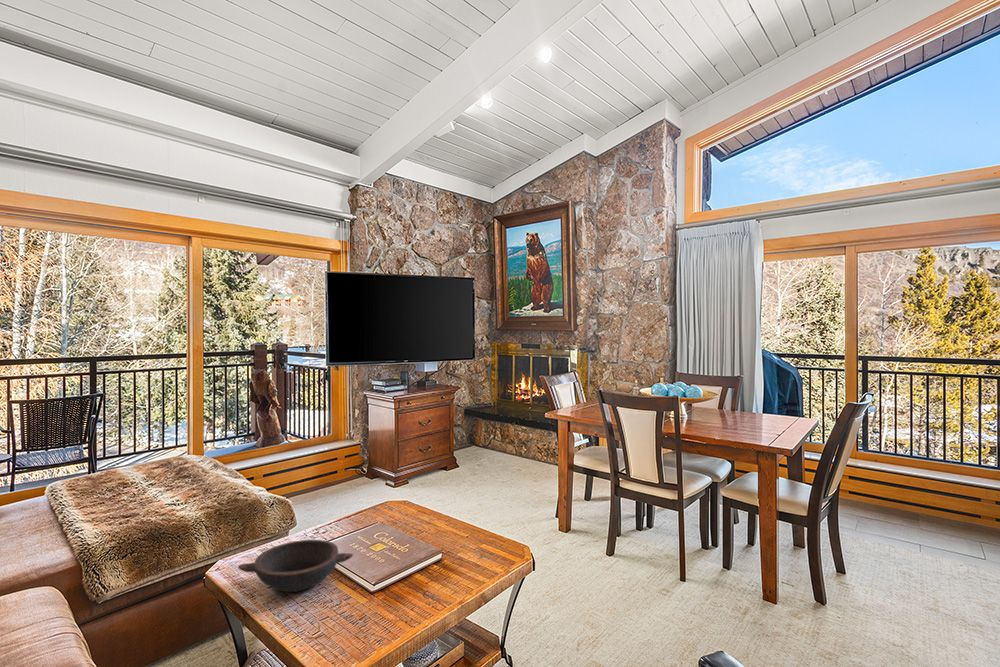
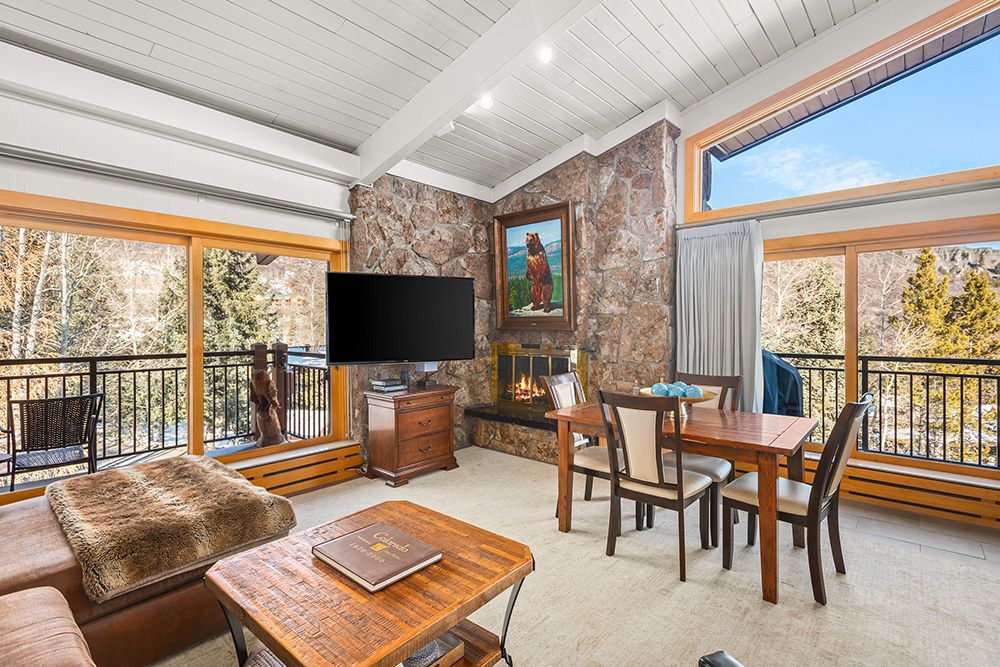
- bowl (297, 568)
